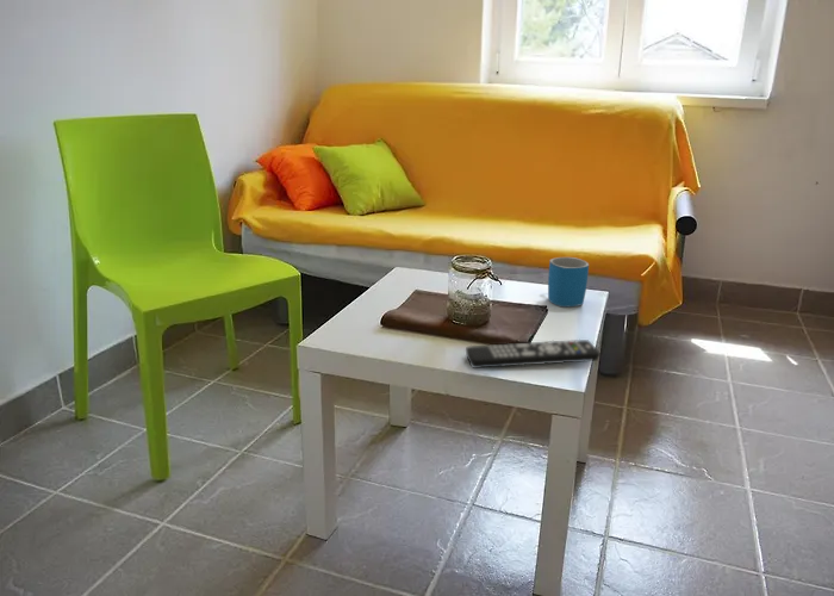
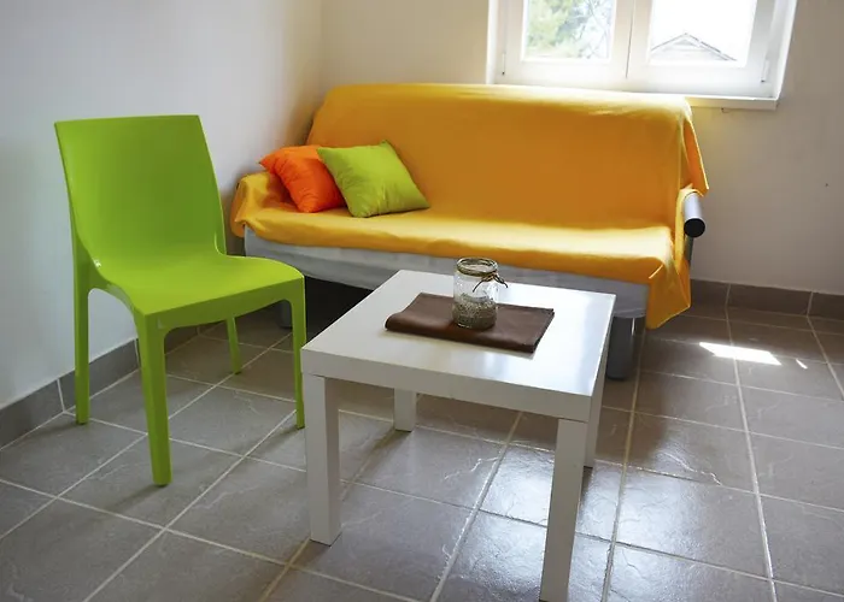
- mug (564, 279)
- remote control (533, 354)
